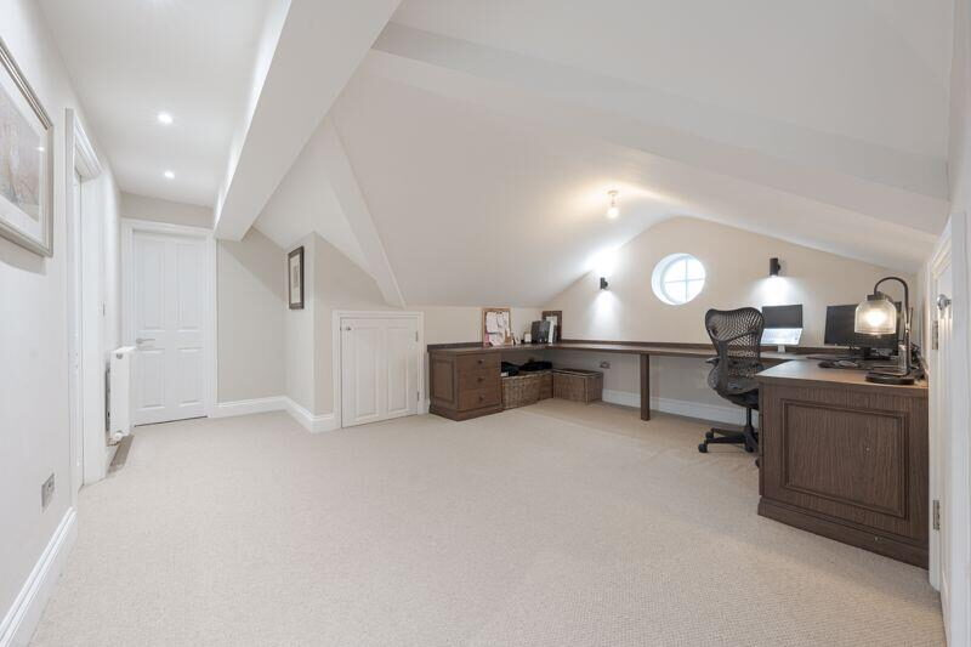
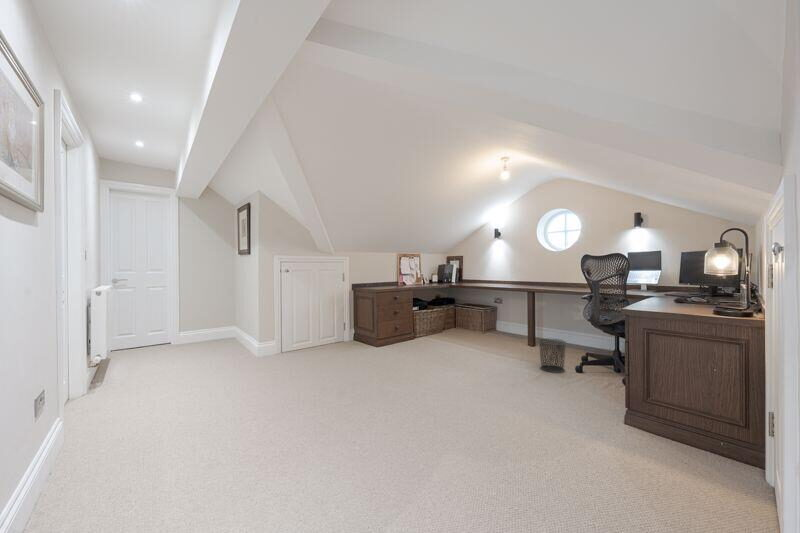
+ waste bin (552, 355)
